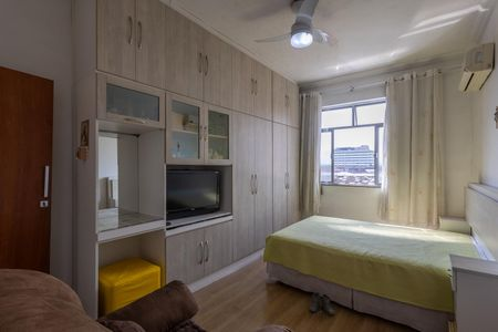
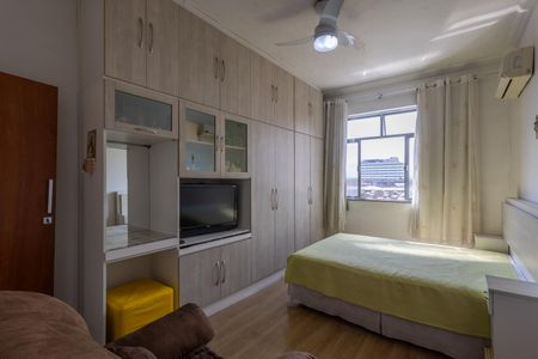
- boots (321, 302)
